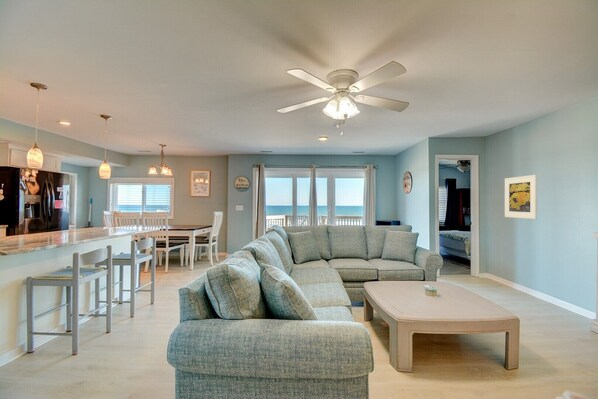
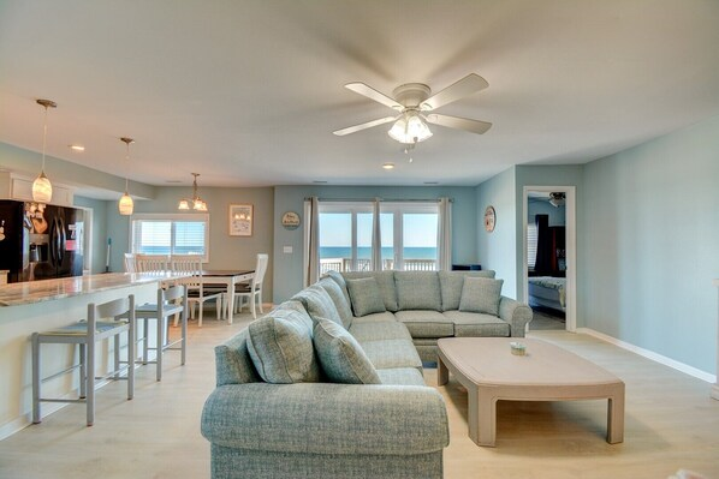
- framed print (519, 197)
